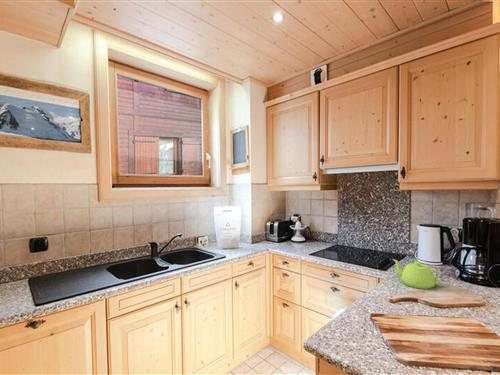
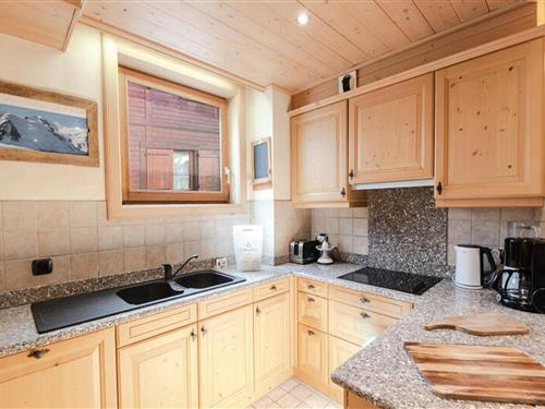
- teapot (415, 272)
